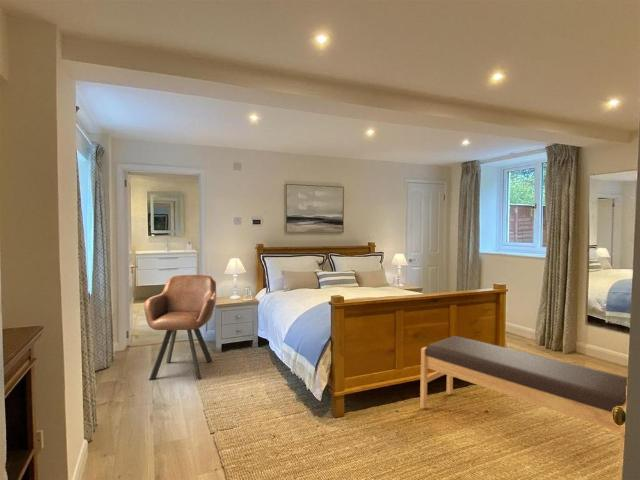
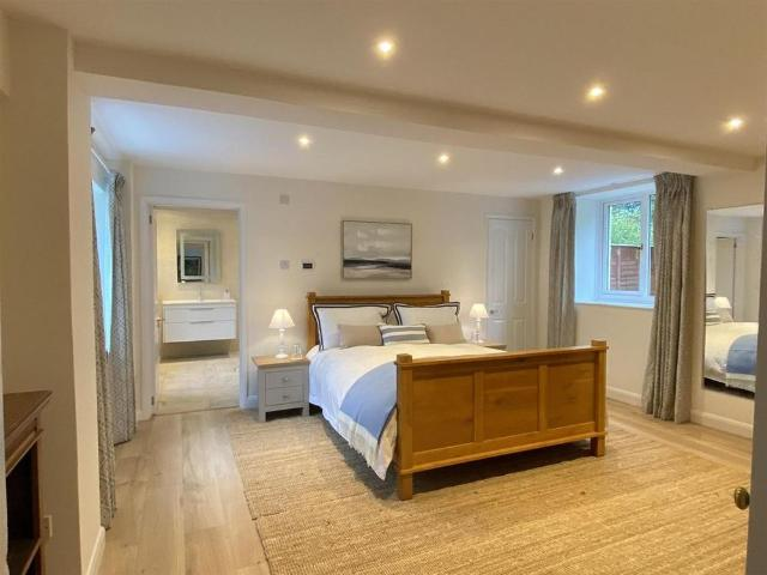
- armchair (184, 323)
- bench (517, 395)
